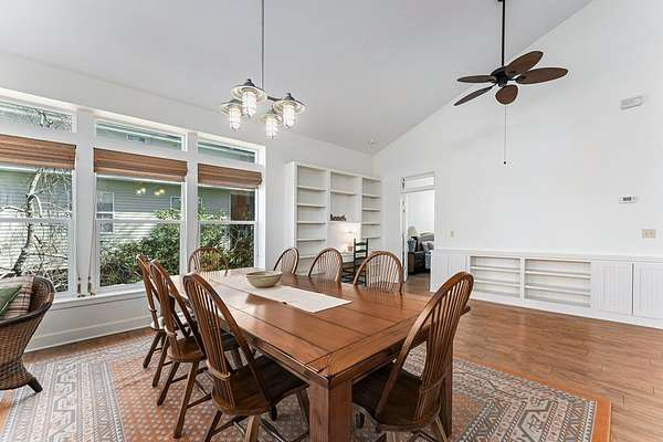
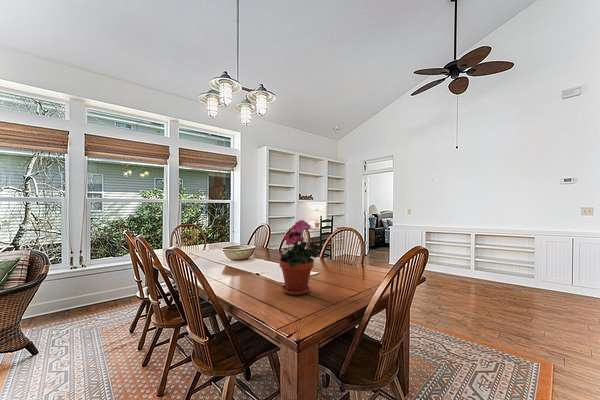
+ potted plant (297, 255)
